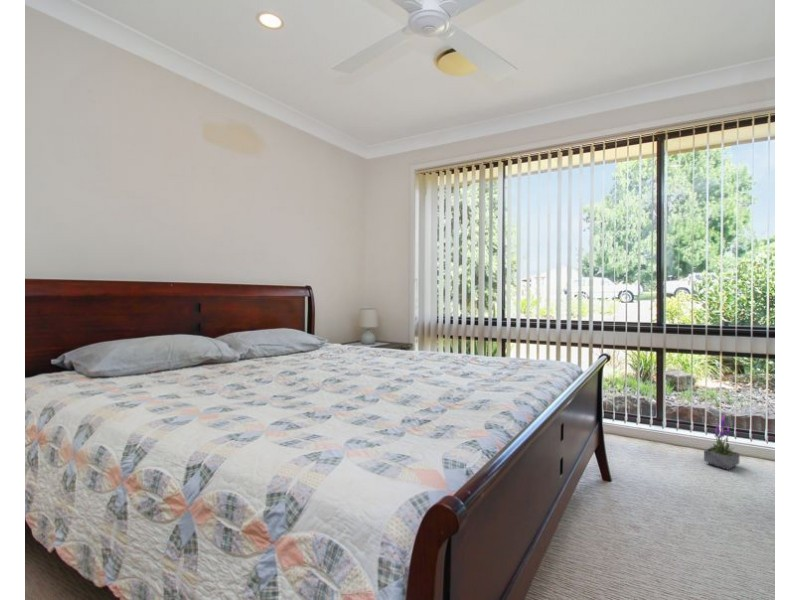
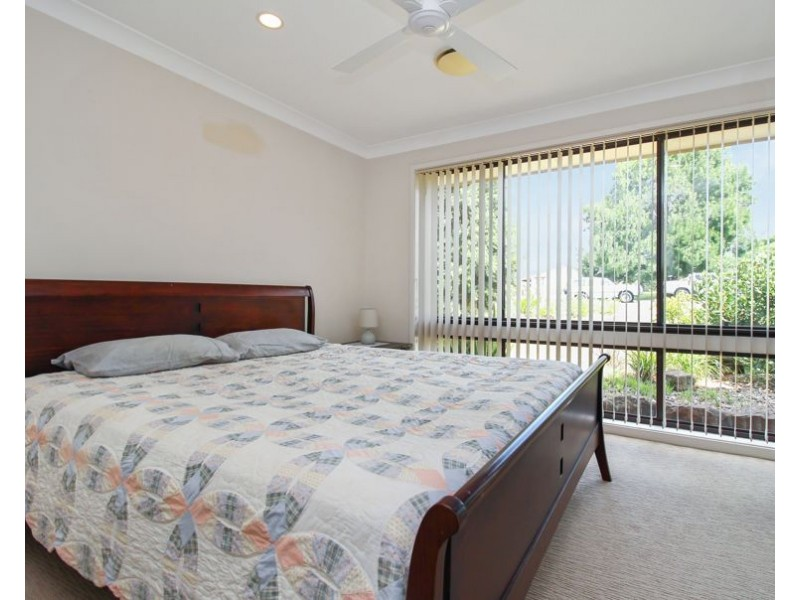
- potted plant (721, 439)
